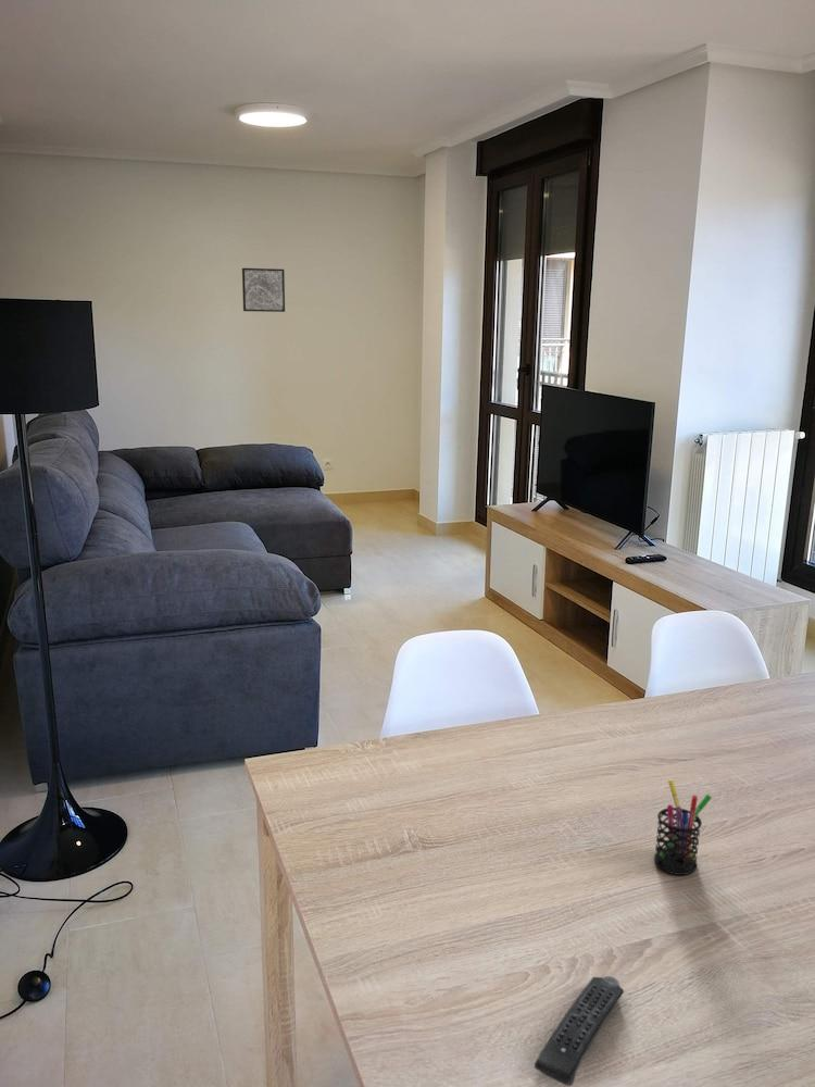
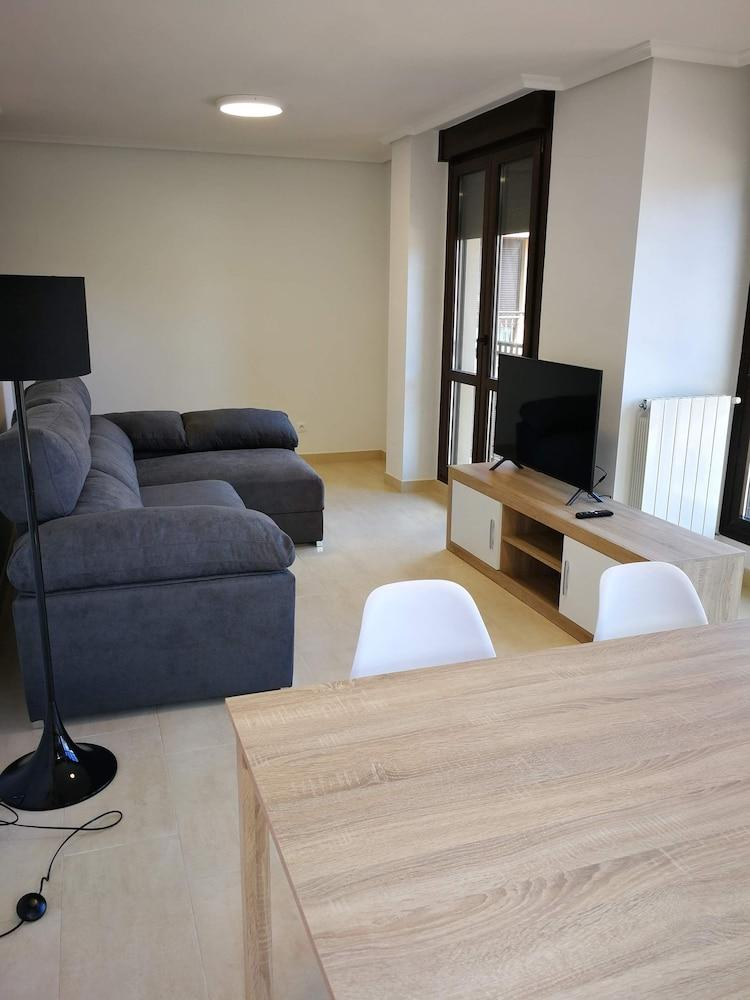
- wall art (263, 290)
- remote control (584, 1022)
- pen holder (685, 825)
